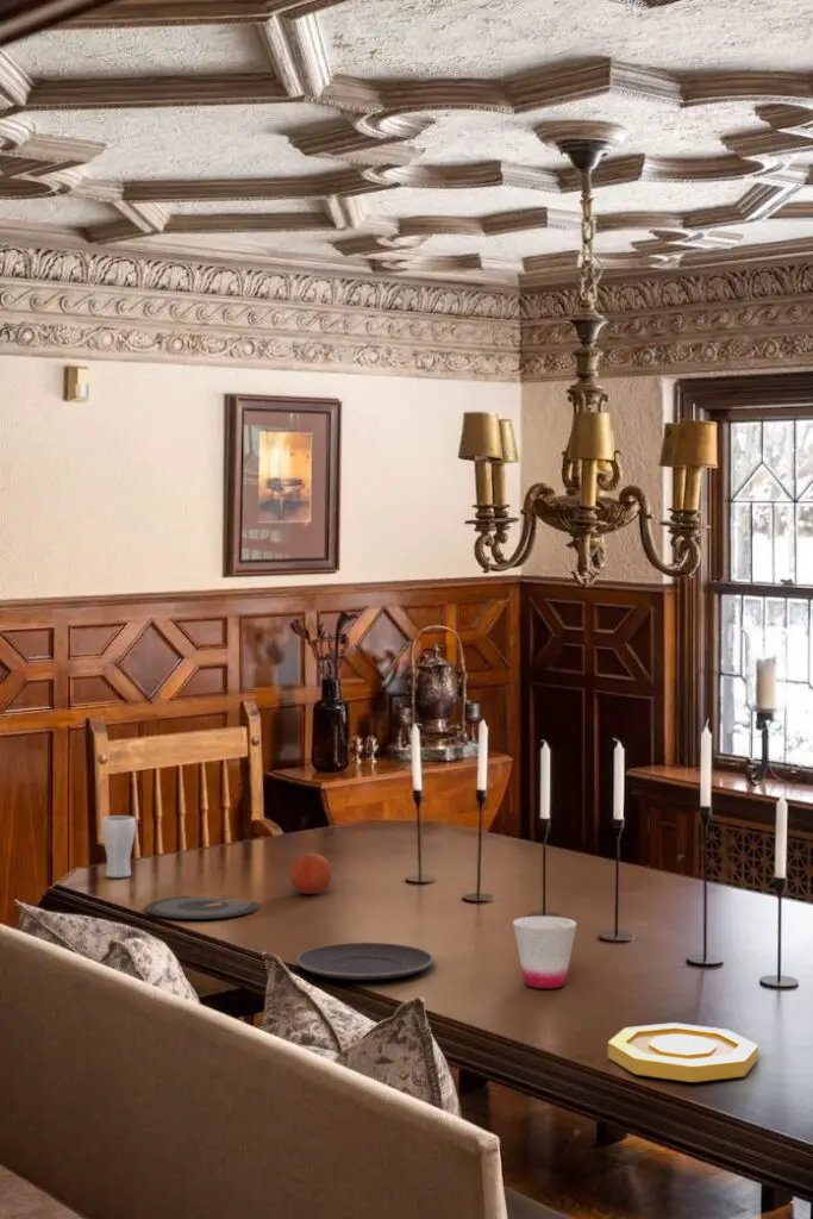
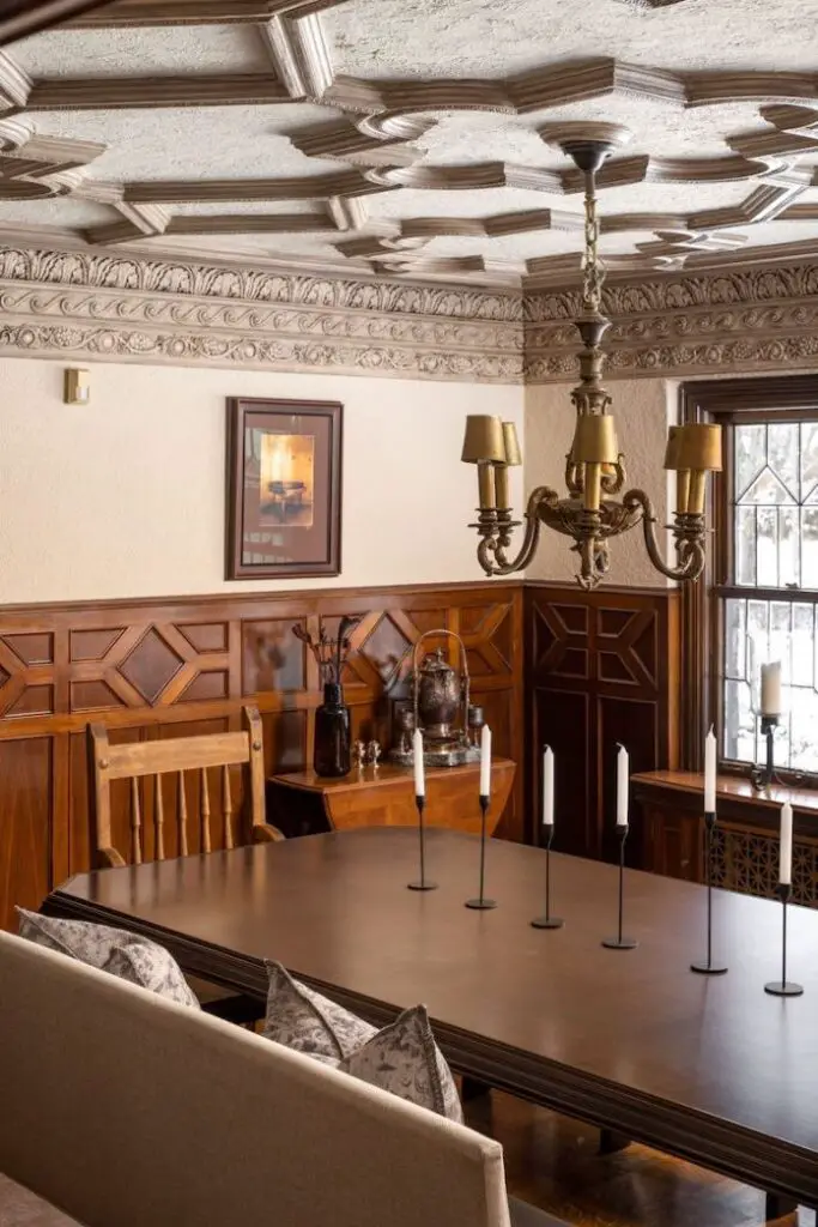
- plate (202, 906)
- plate (364, 962)
- bowl (682, 1050)
- cup (544, 952)
- drinking glass (118, 846)
- fruit (311, 873)
